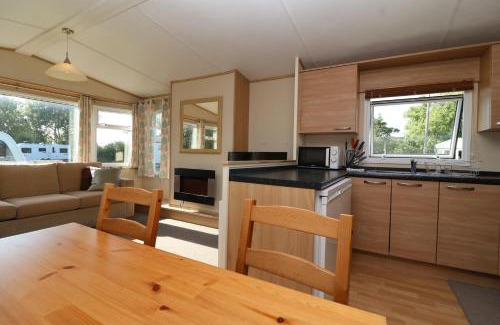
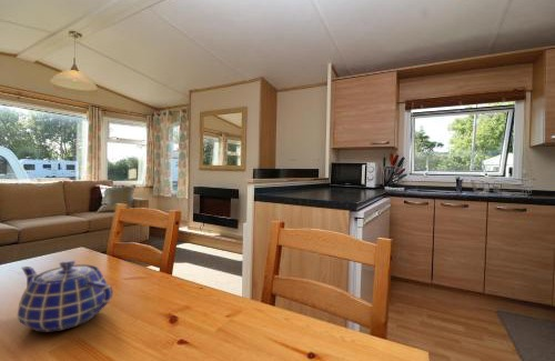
+ teapot (63, 289)
